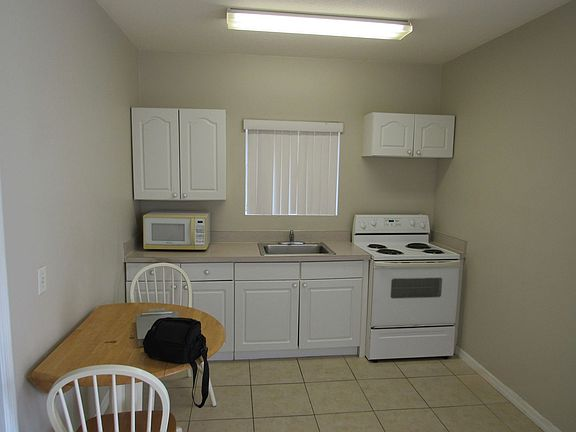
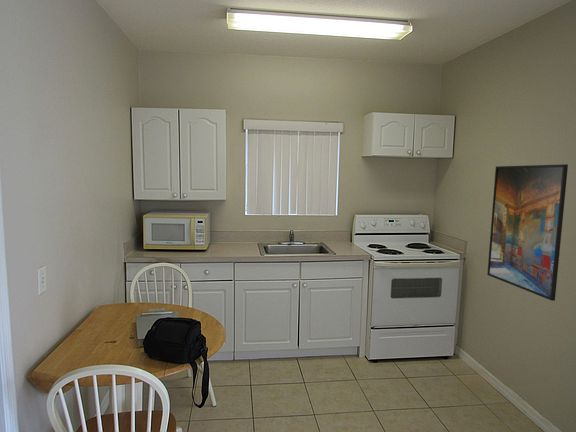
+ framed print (522, 226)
